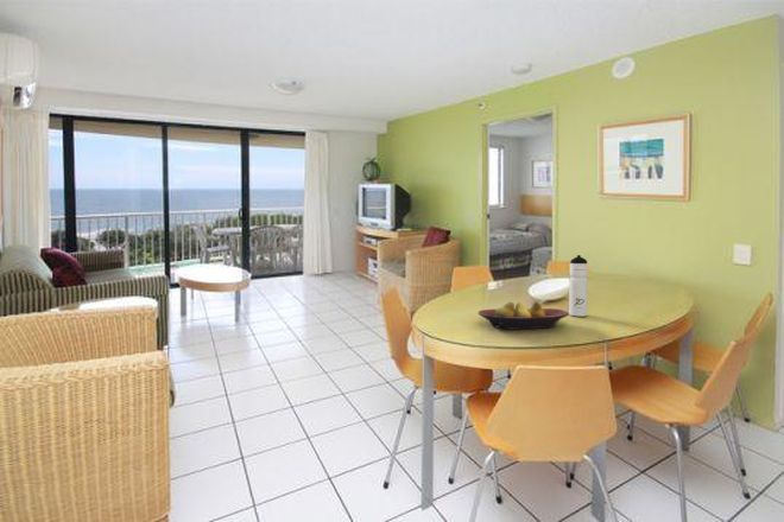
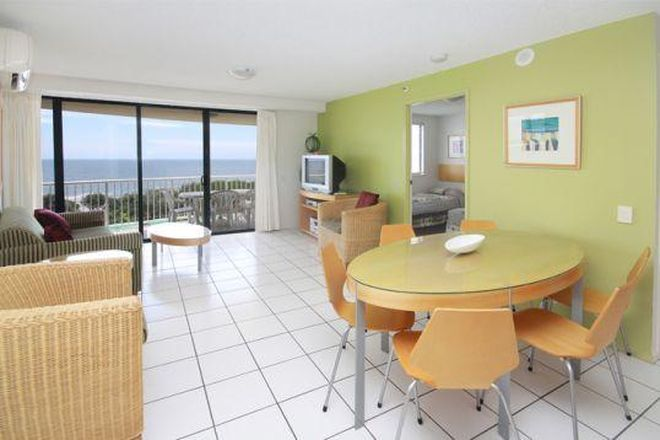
- fruit bowl (523, 313)
- water bottle (577, 285)
